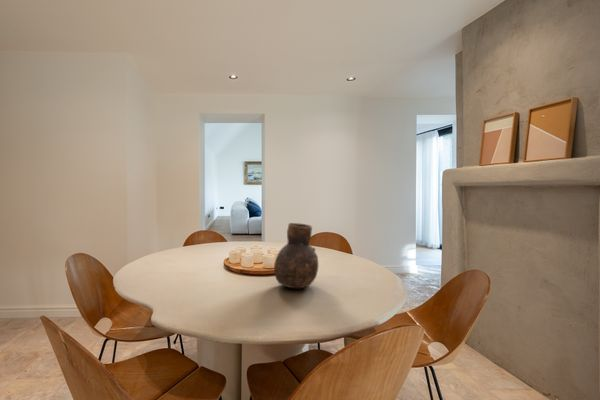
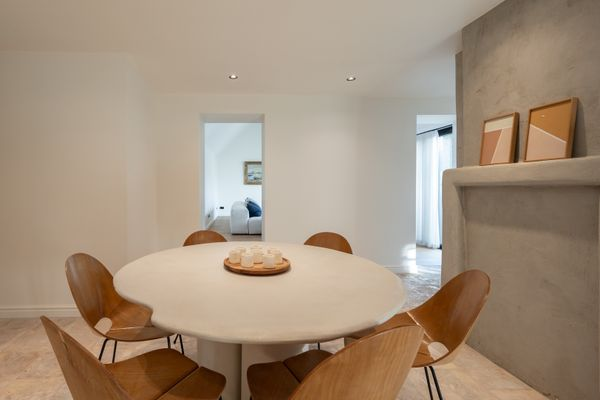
- vase (296, 254)
